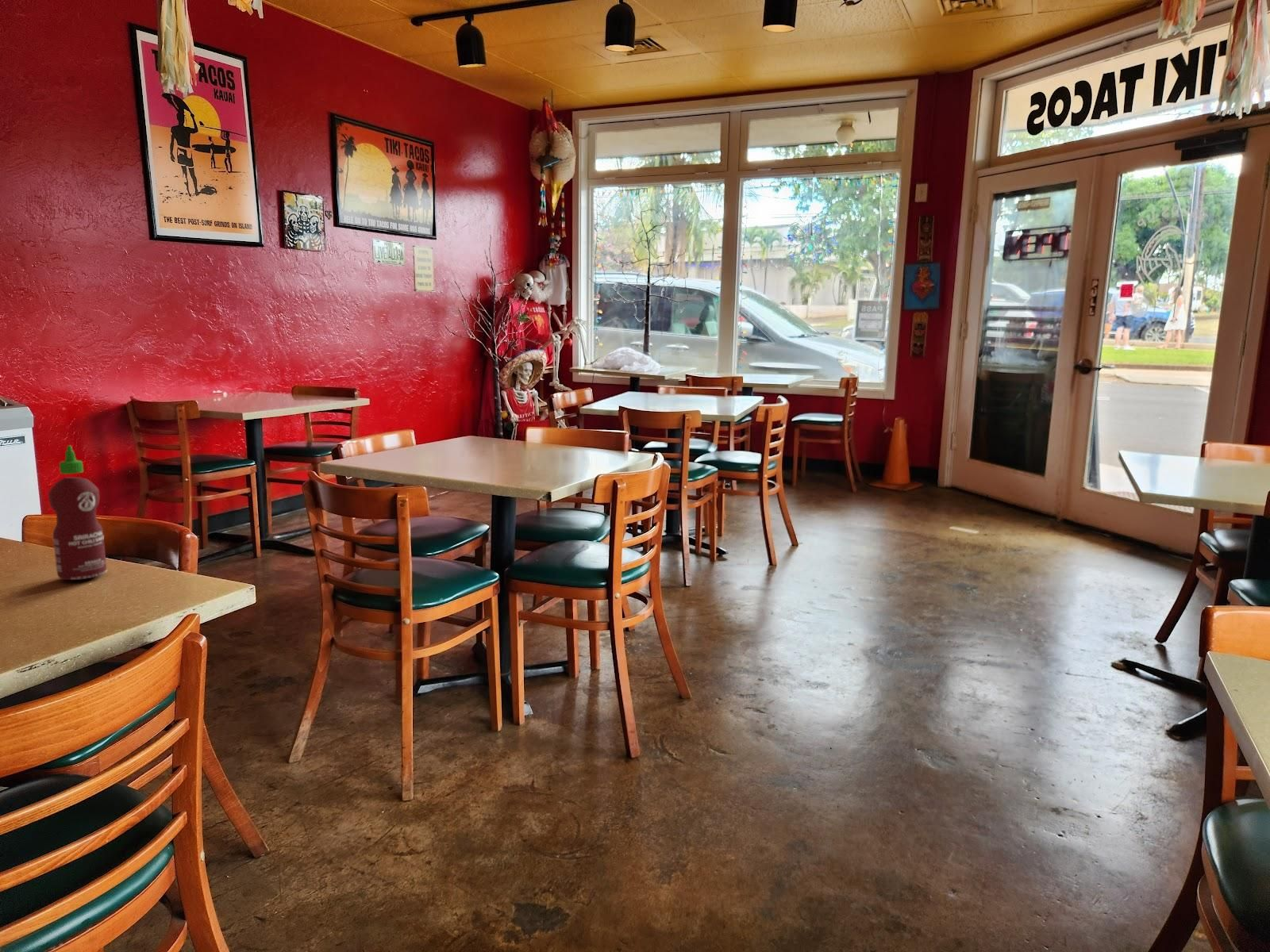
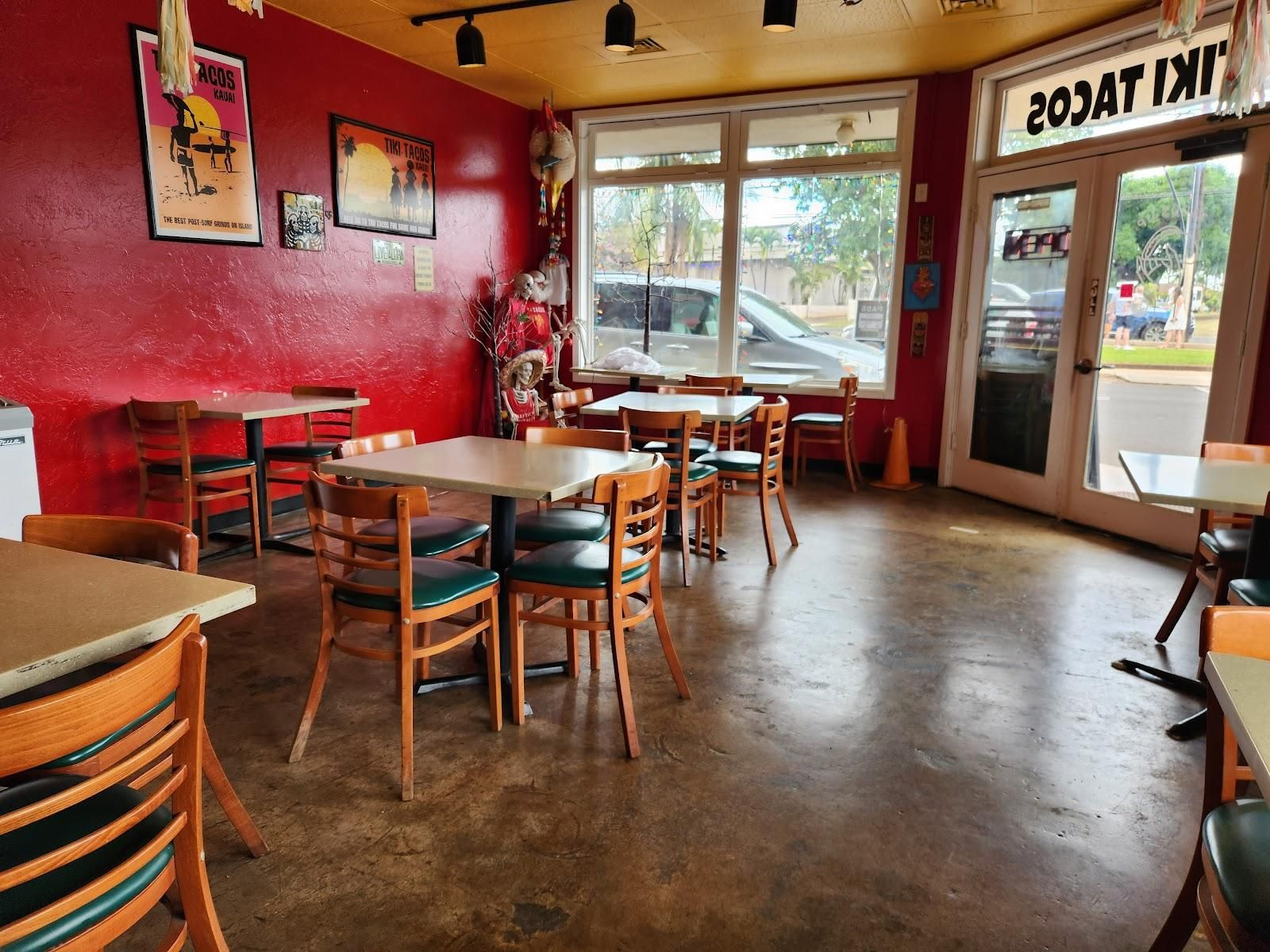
- hot sauce (75, 512)
